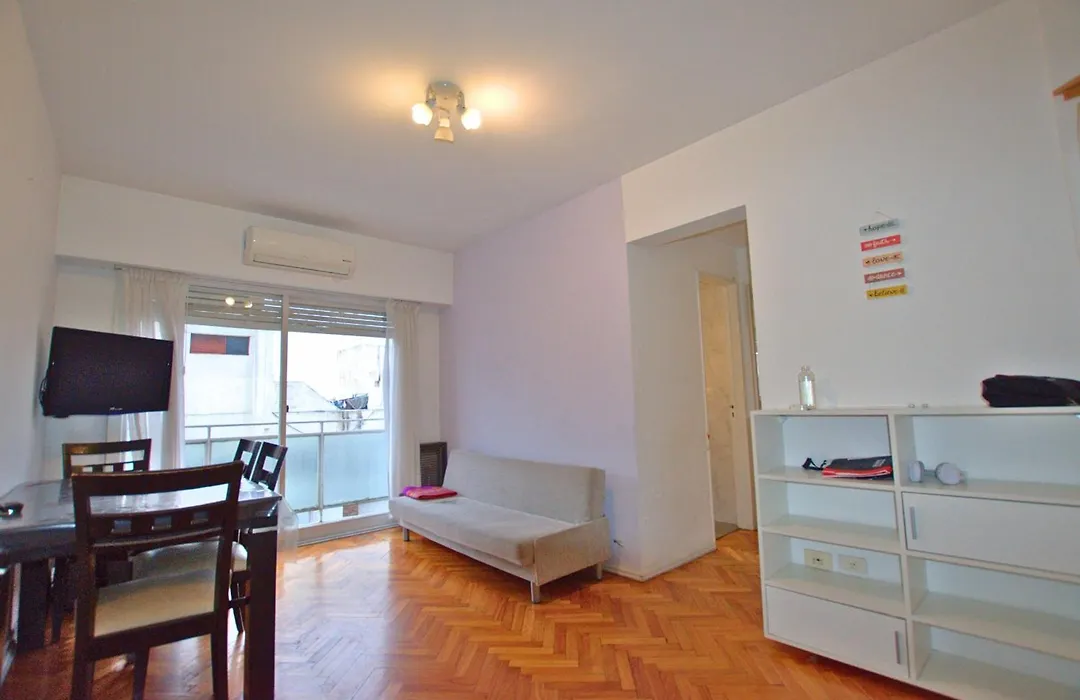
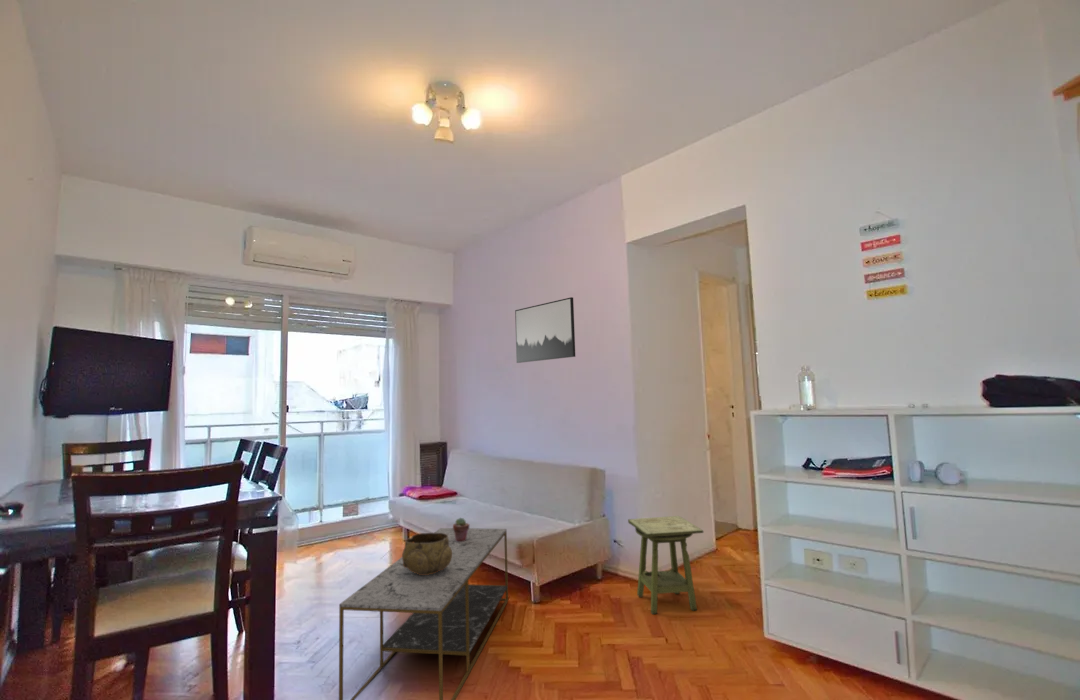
+ potted succulent (461, 528)
+ coffee table (440, 602)
+ wall art (543, 331)
+ side table (671, 563)
+ decorative bowl (427, 553)
